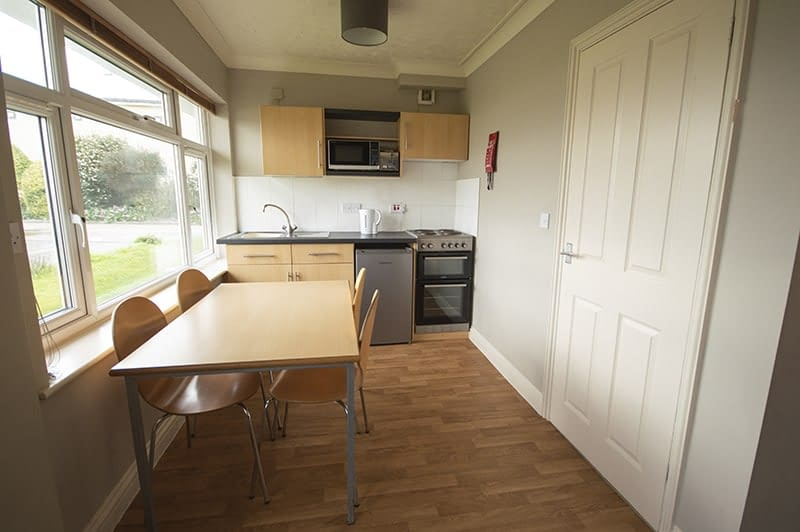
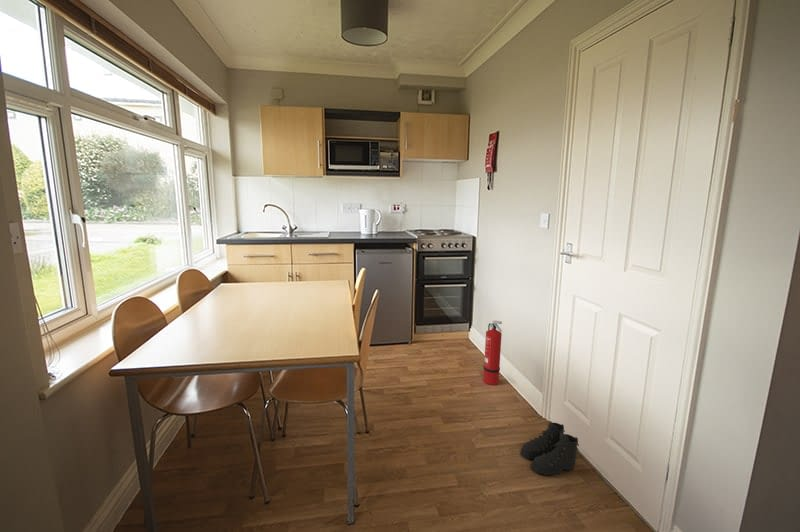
+ boots (549, 444)
+ fire extinguisher (493, 350)
